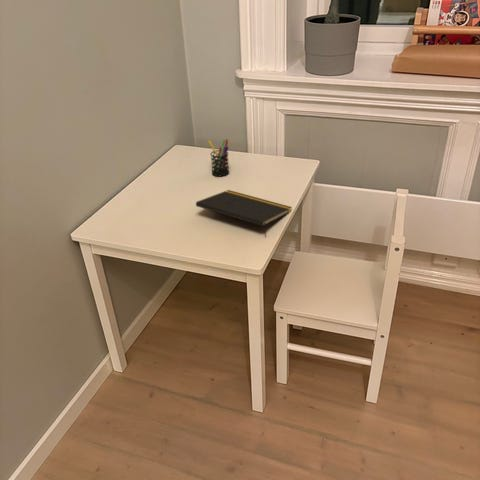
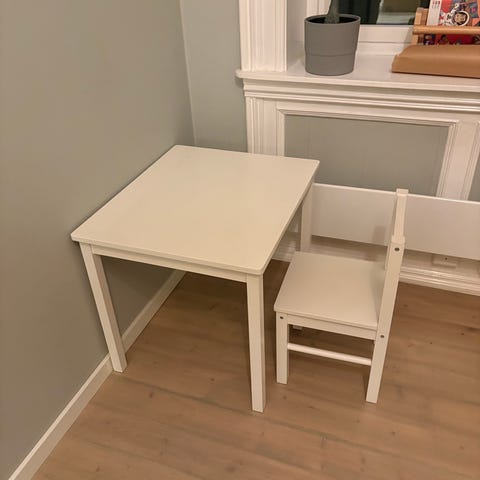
- notepad (244, 206)
- pen holder (221, 155)
